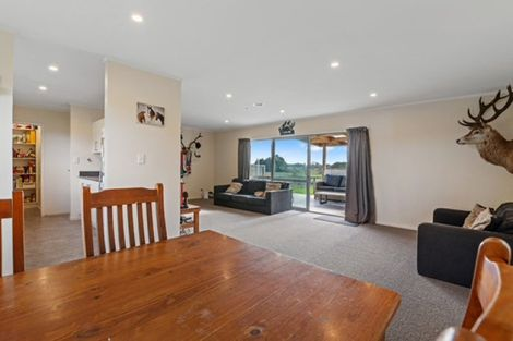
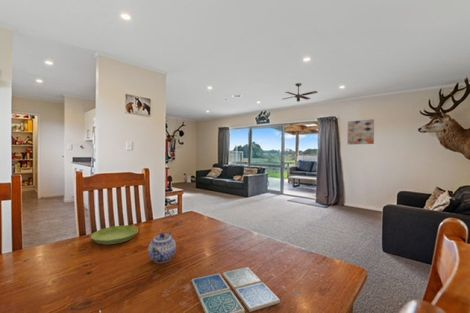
+ wall art (360, 132)
+ ceiling fan (298, 92)
+ teapot (162, 246)
+ saucer (115, 235)
+ drink coaster (231, 291)
